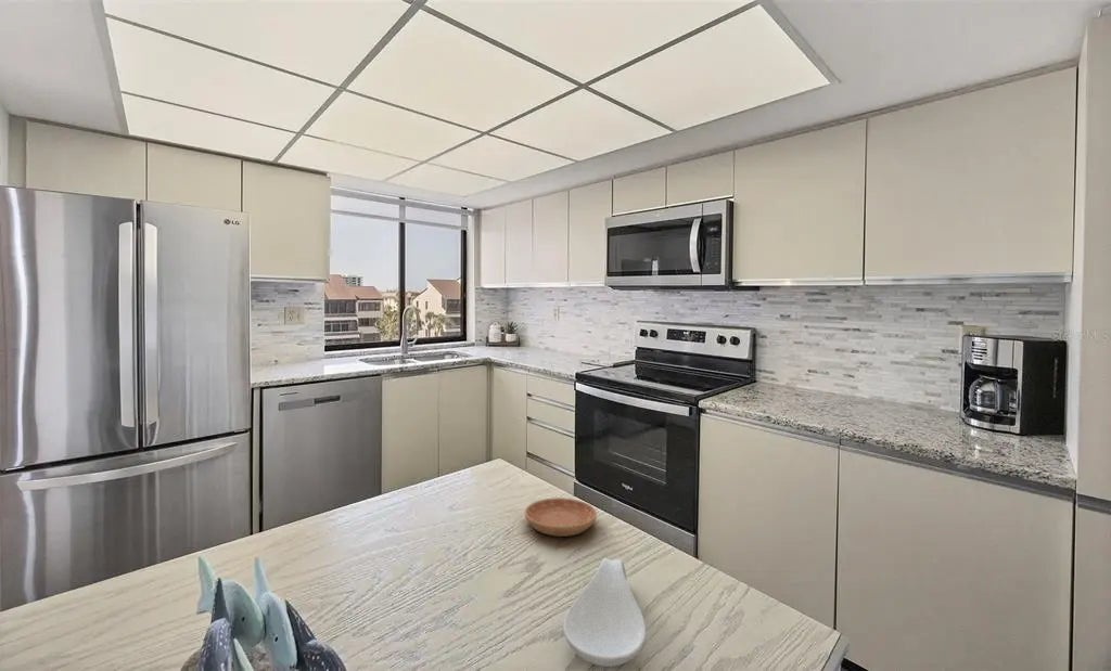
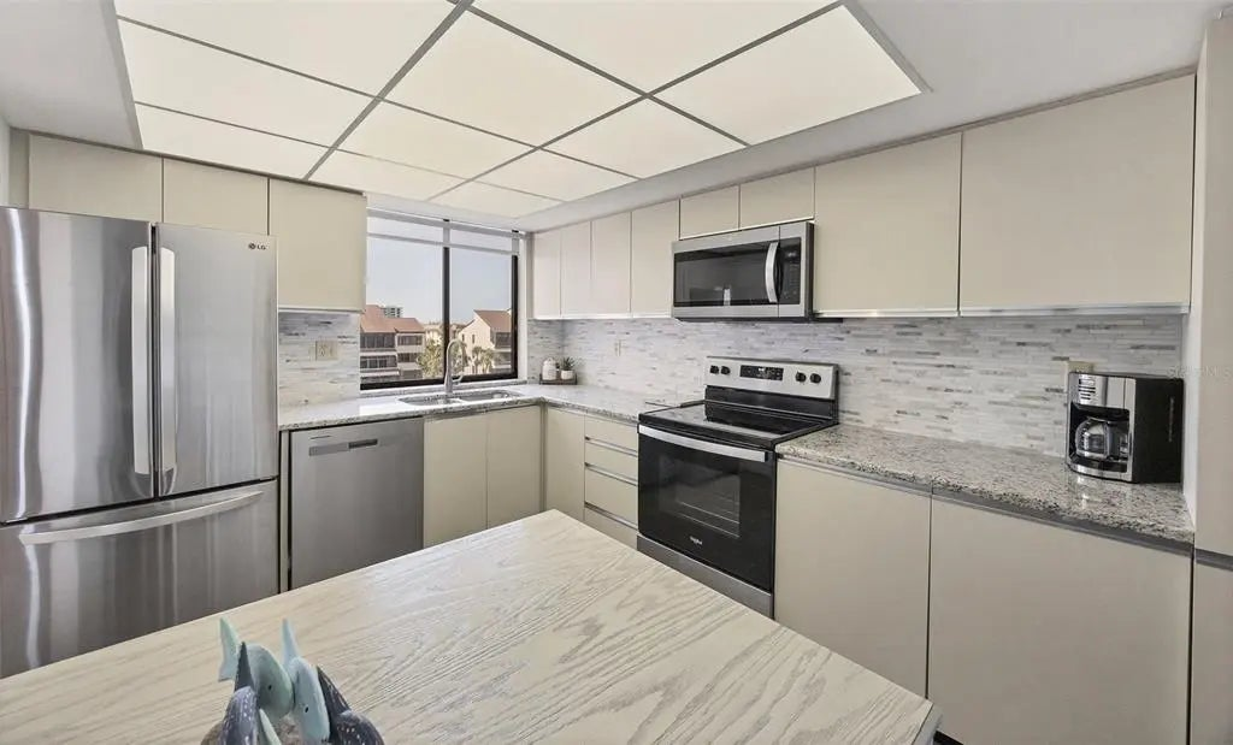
- spoon rest (606, 603)
- saucer (560, 517)
